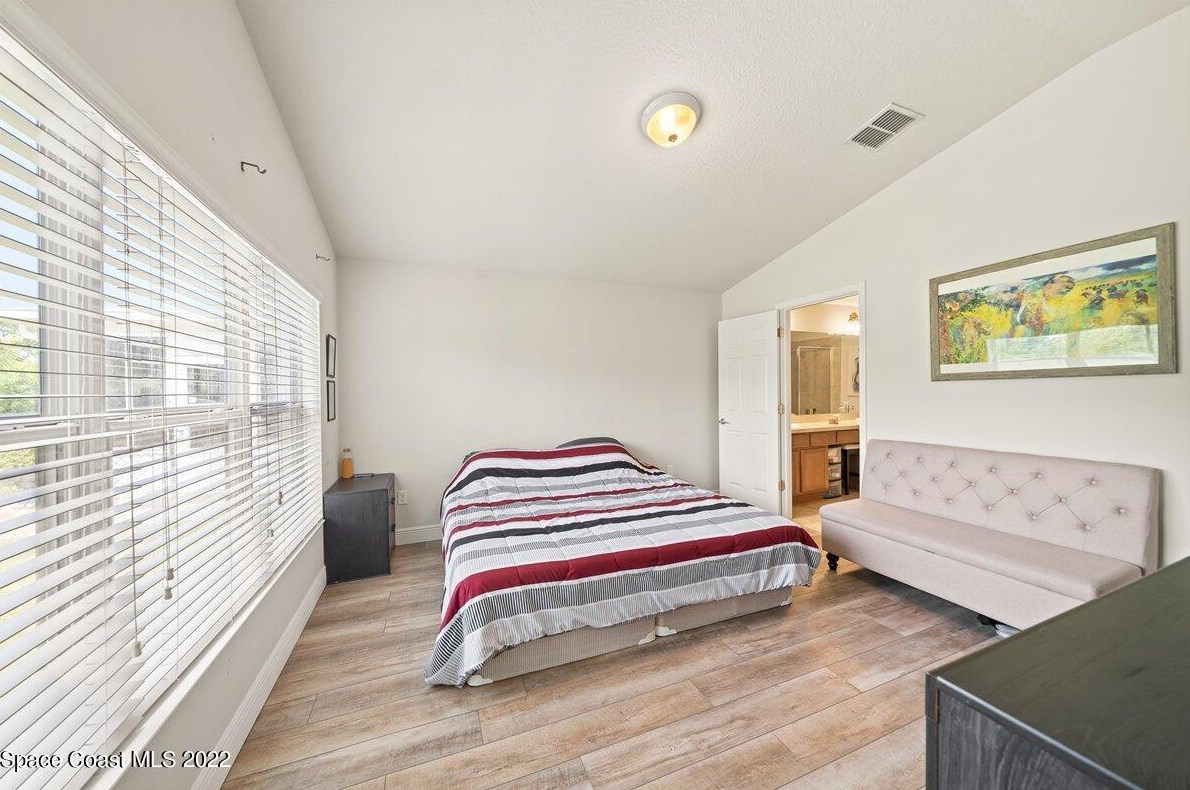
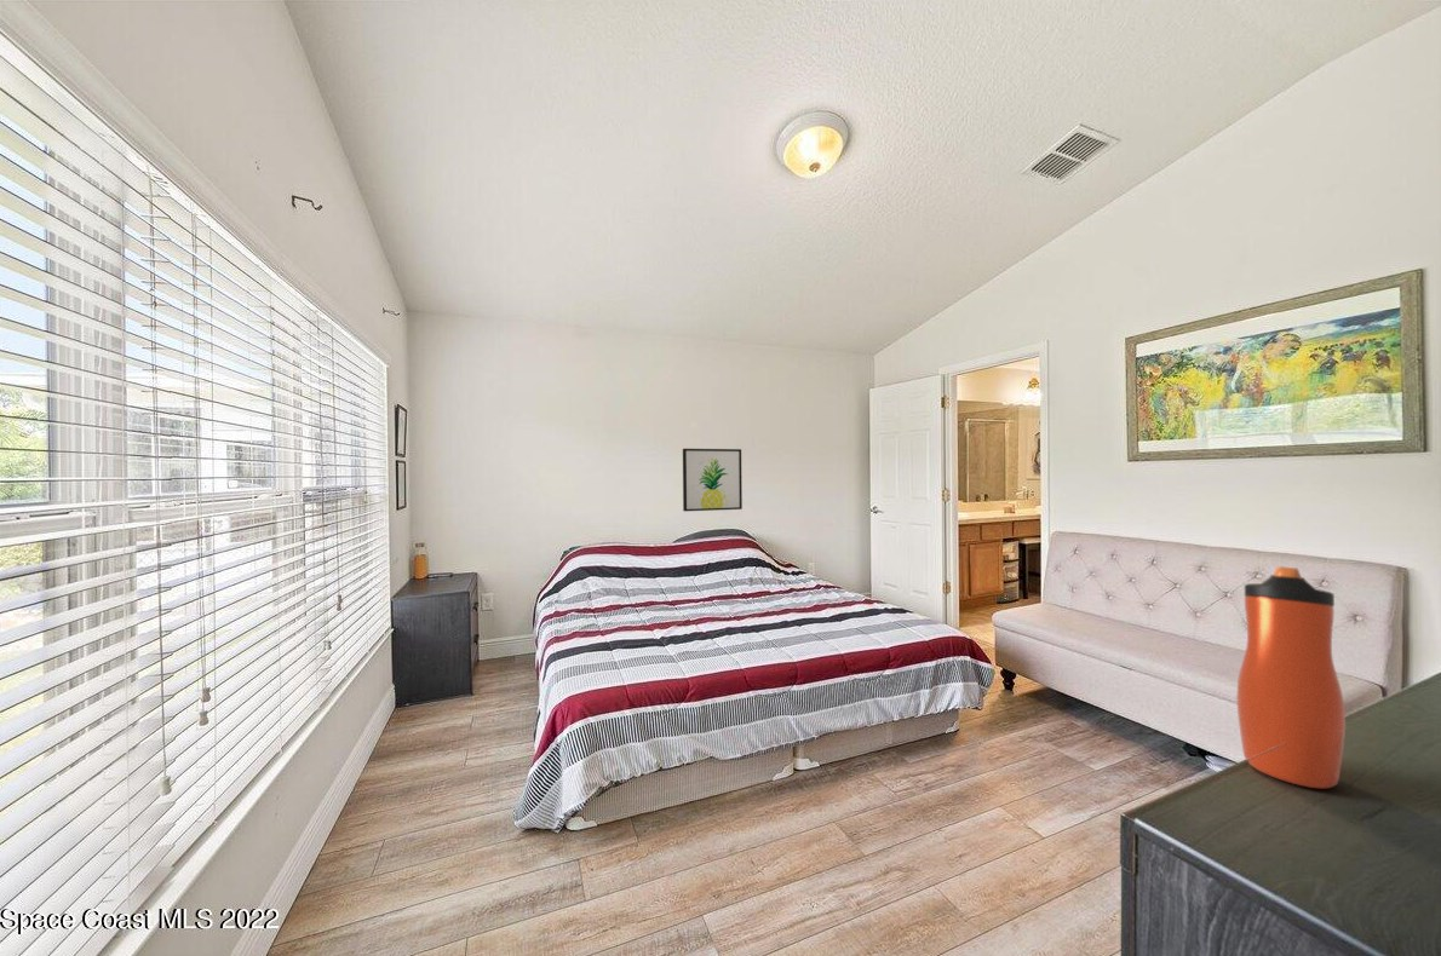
+ water bottle (1287, 669)
+ wall art (712, 479)
